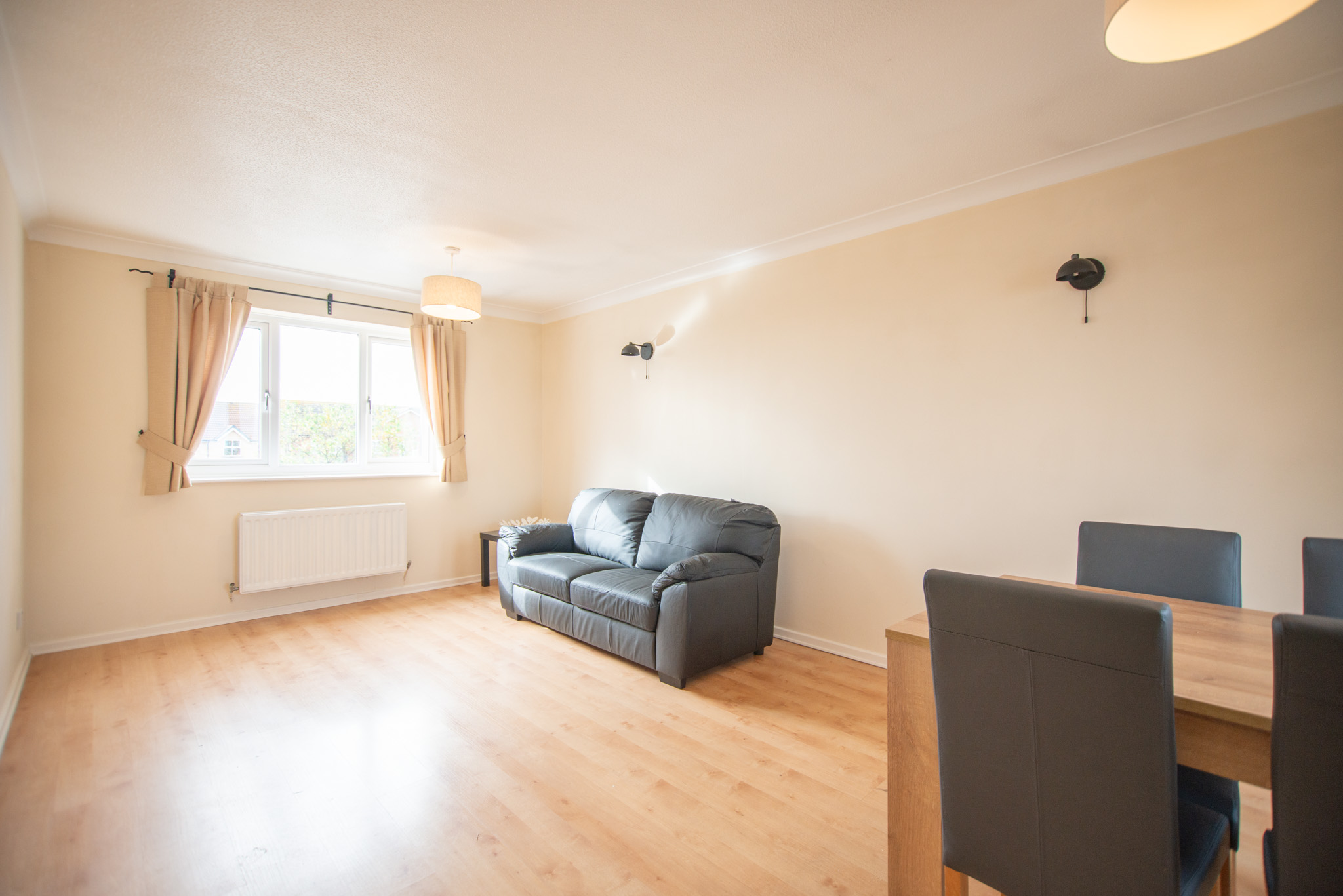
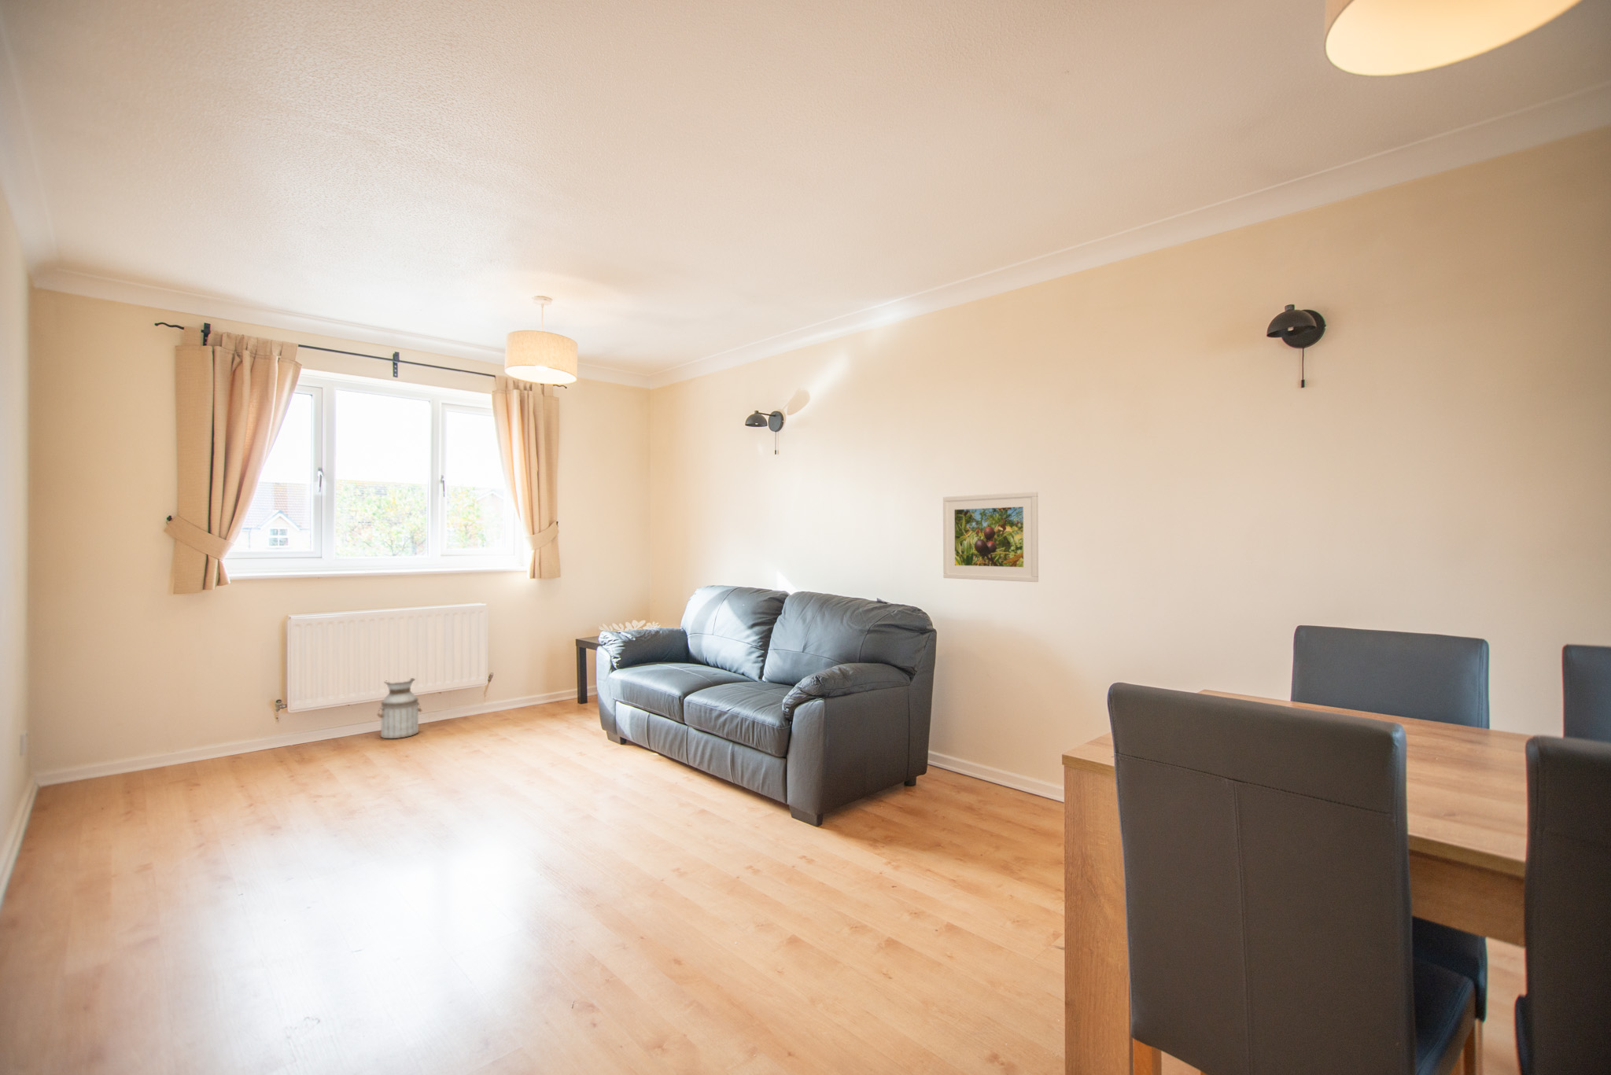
+ planter (399, 707)
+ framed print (988, 538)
